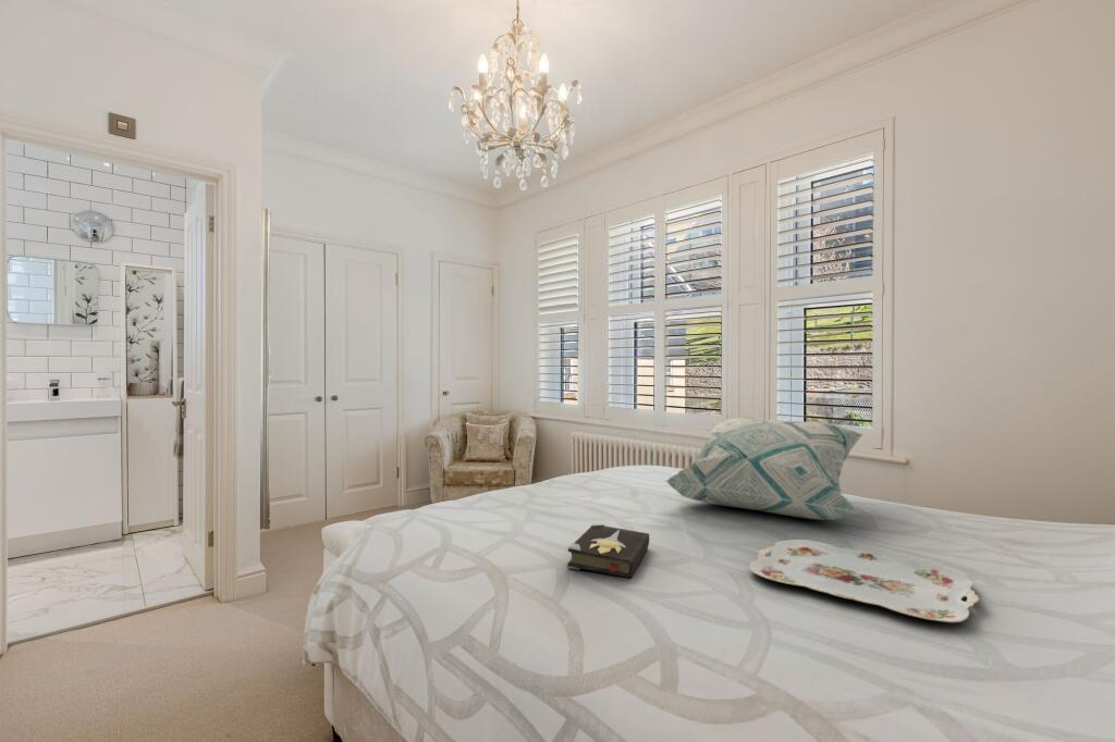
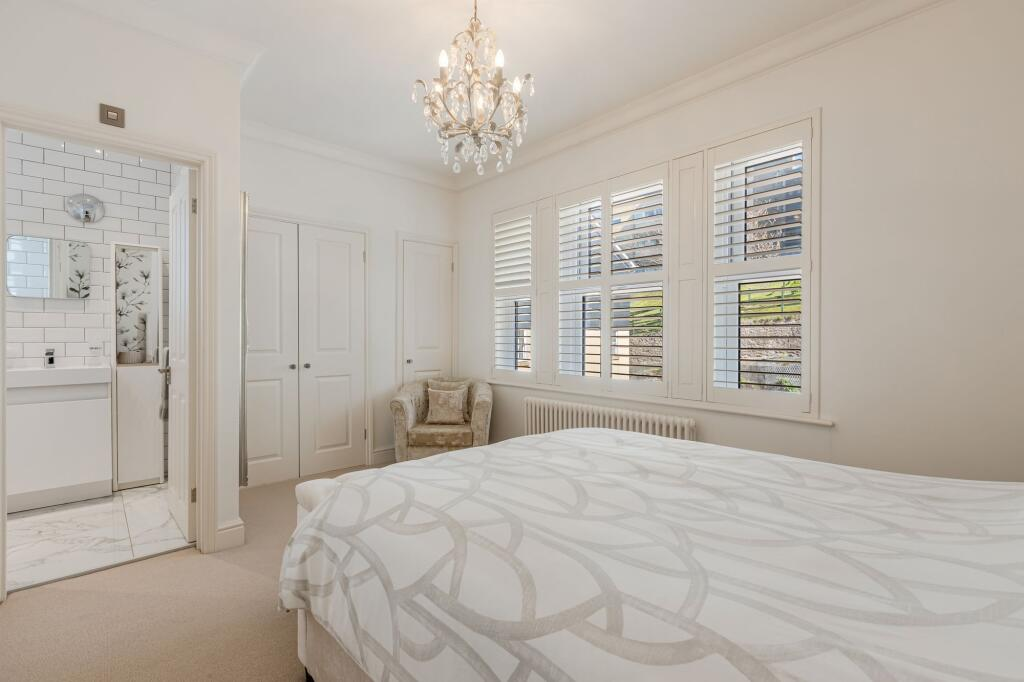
- serving tray (856, 574)
- decorative pillow (768, 462)
- hardback book (610, 547)
